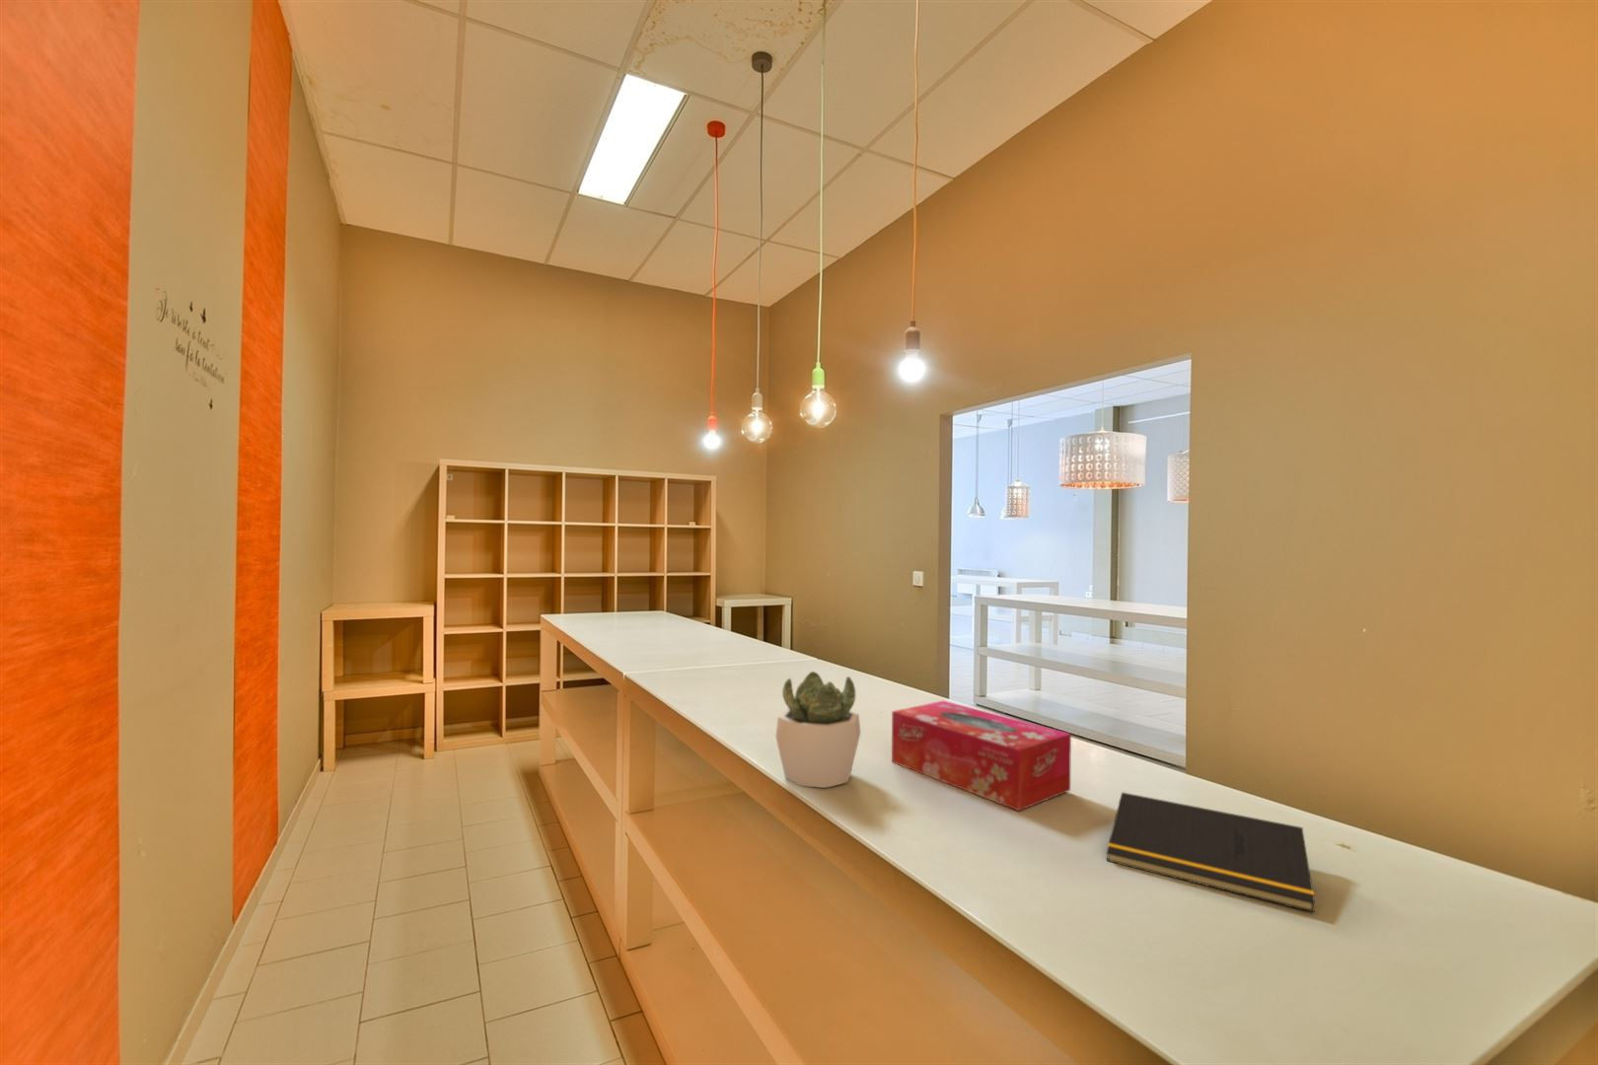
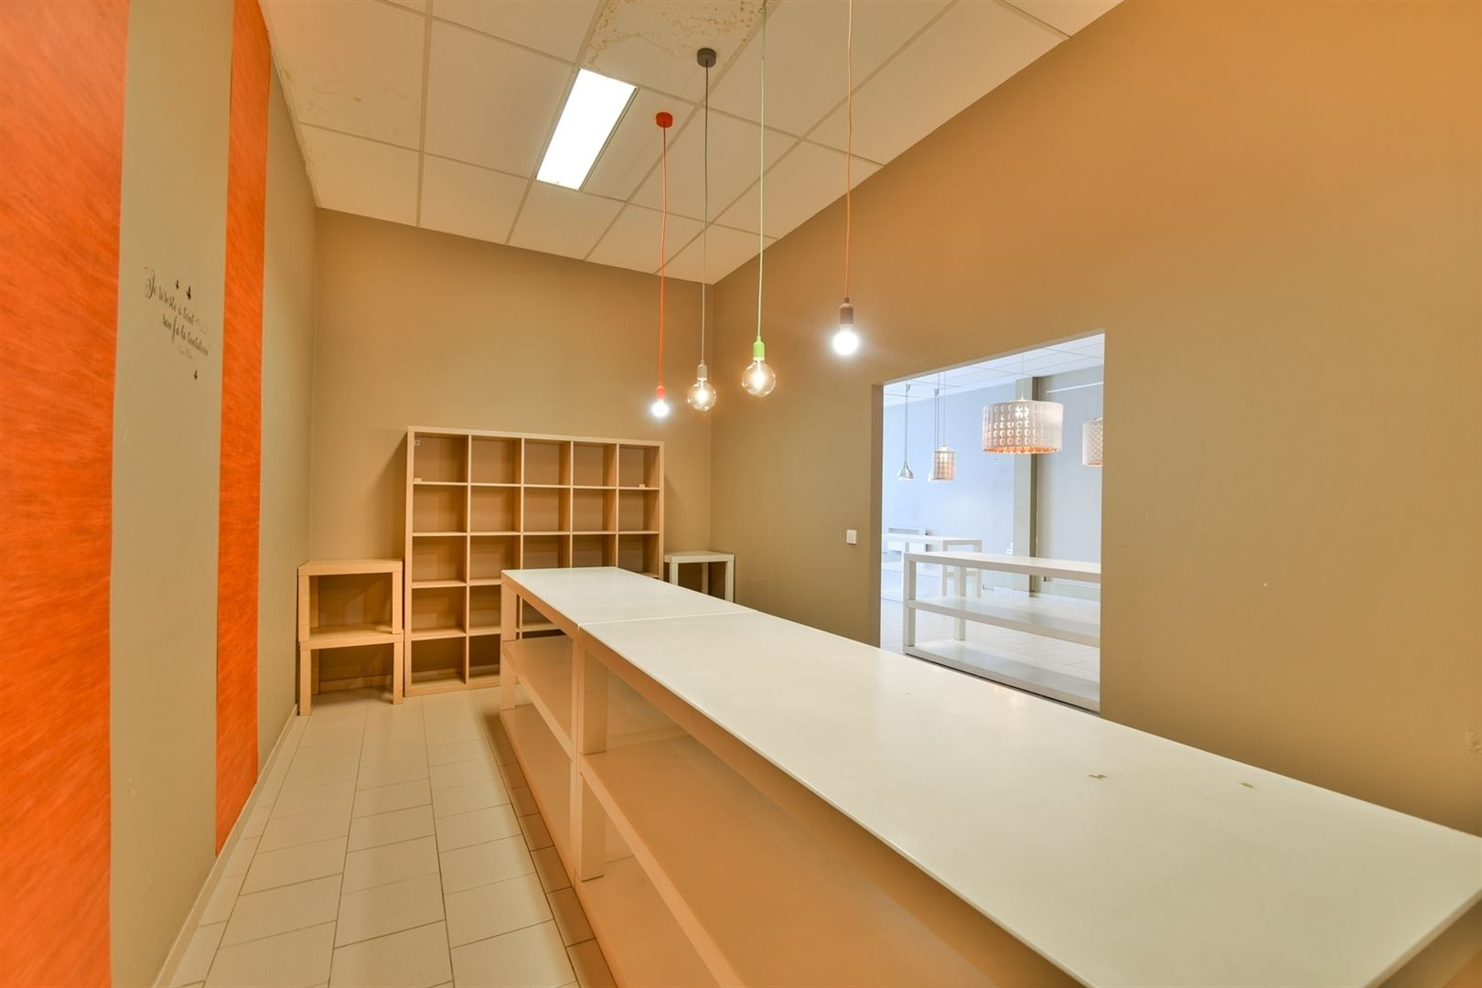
- succulent plant (819, 726)
- tissue box (976, 749)
- notepad (1204, 843)
